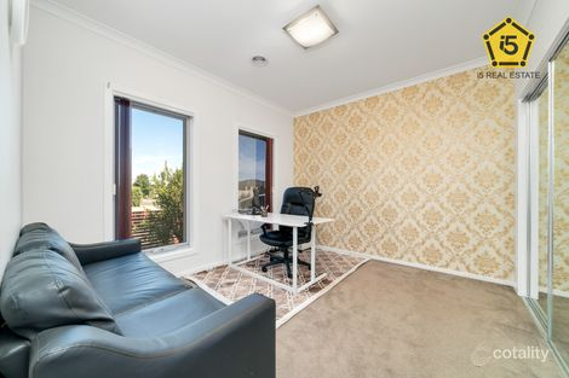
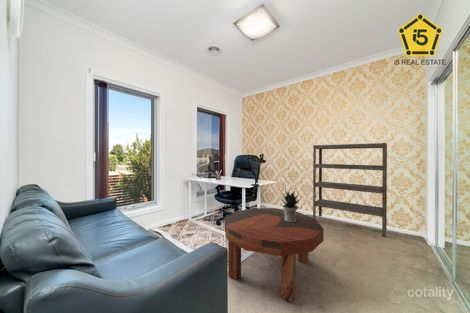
+ potted plant (291, 204)
+ shelving unit (347, 184)
+ coffee table (270, 244)
